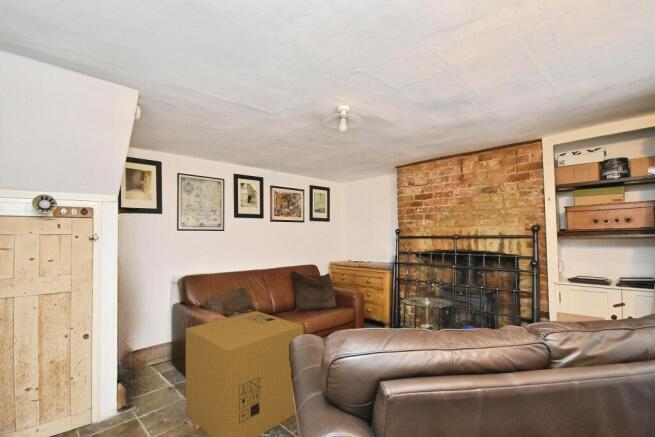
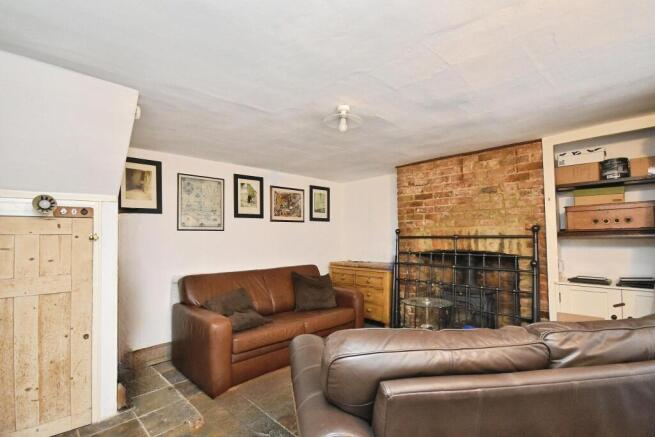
- cardboard box (245, 368)
